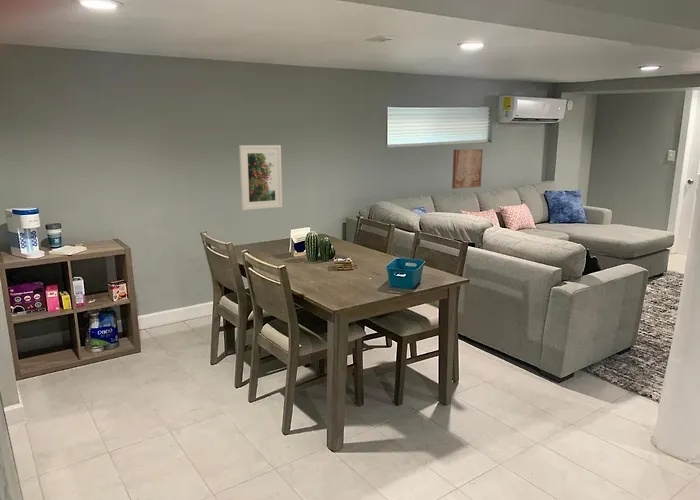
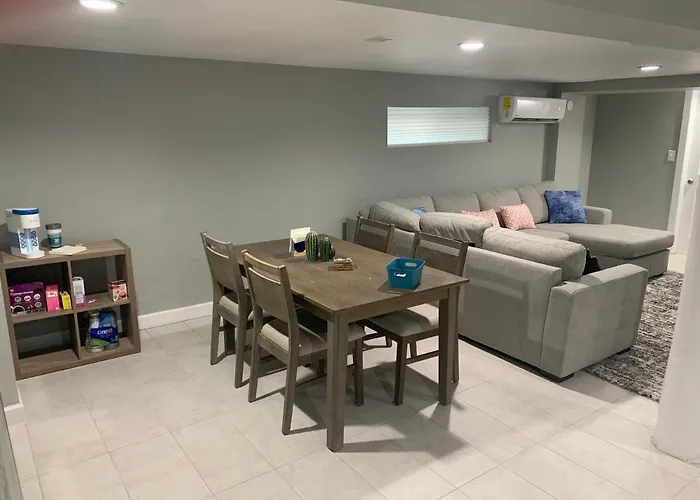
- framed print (261, 177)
- wall art (467, 168)
